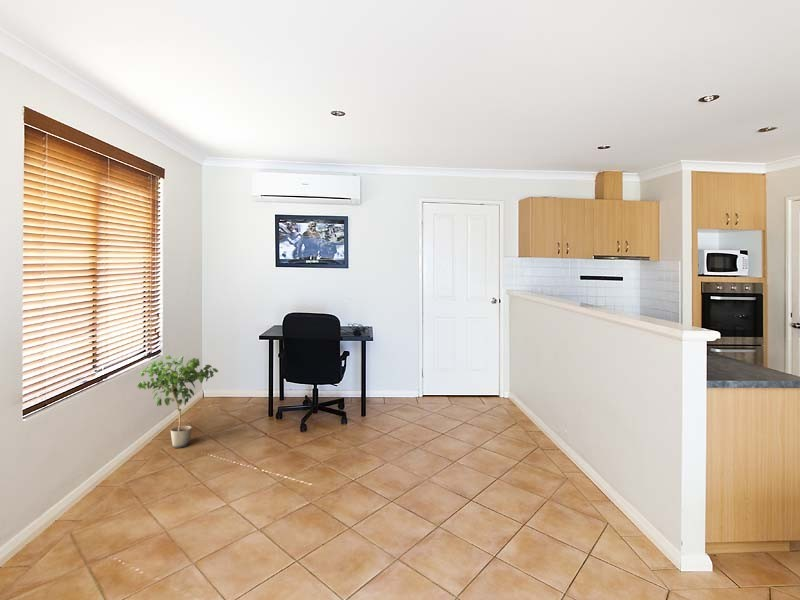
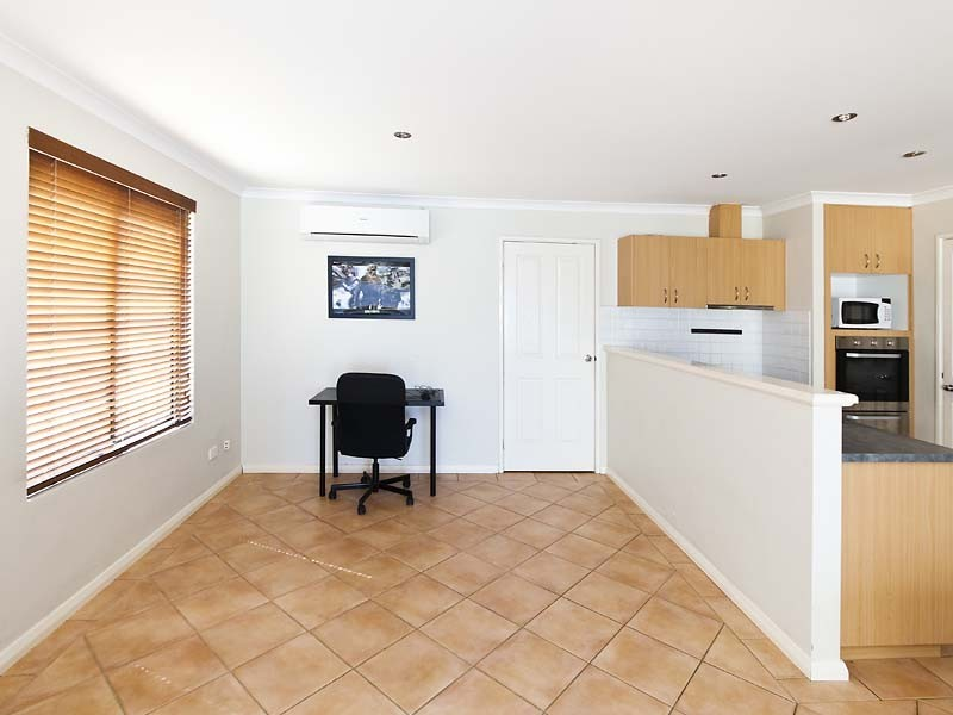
- potted plant (178, 401)
